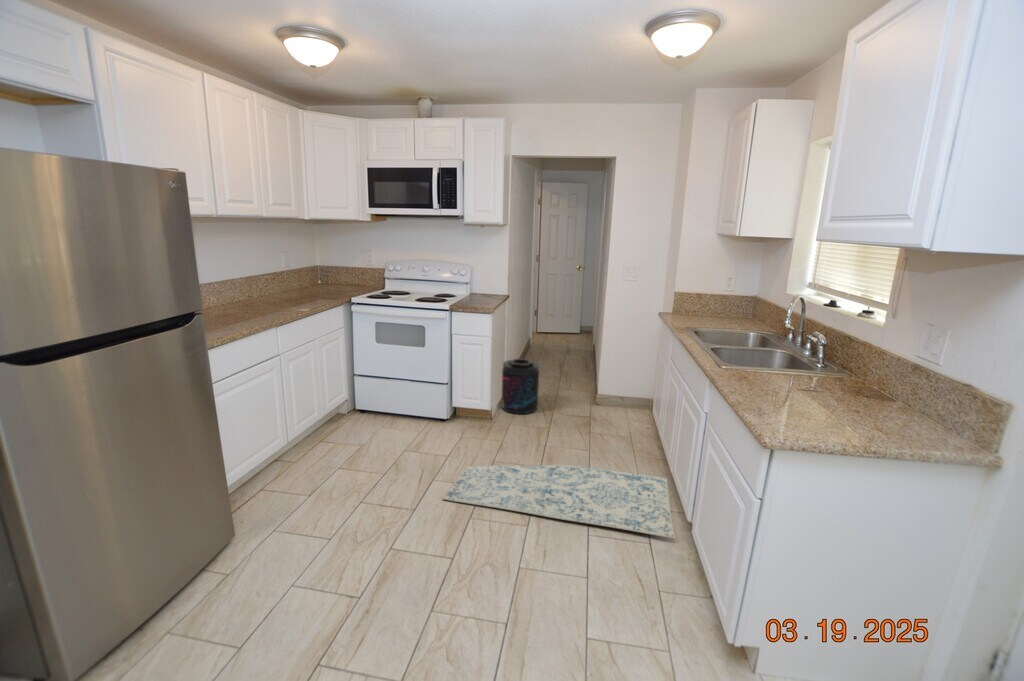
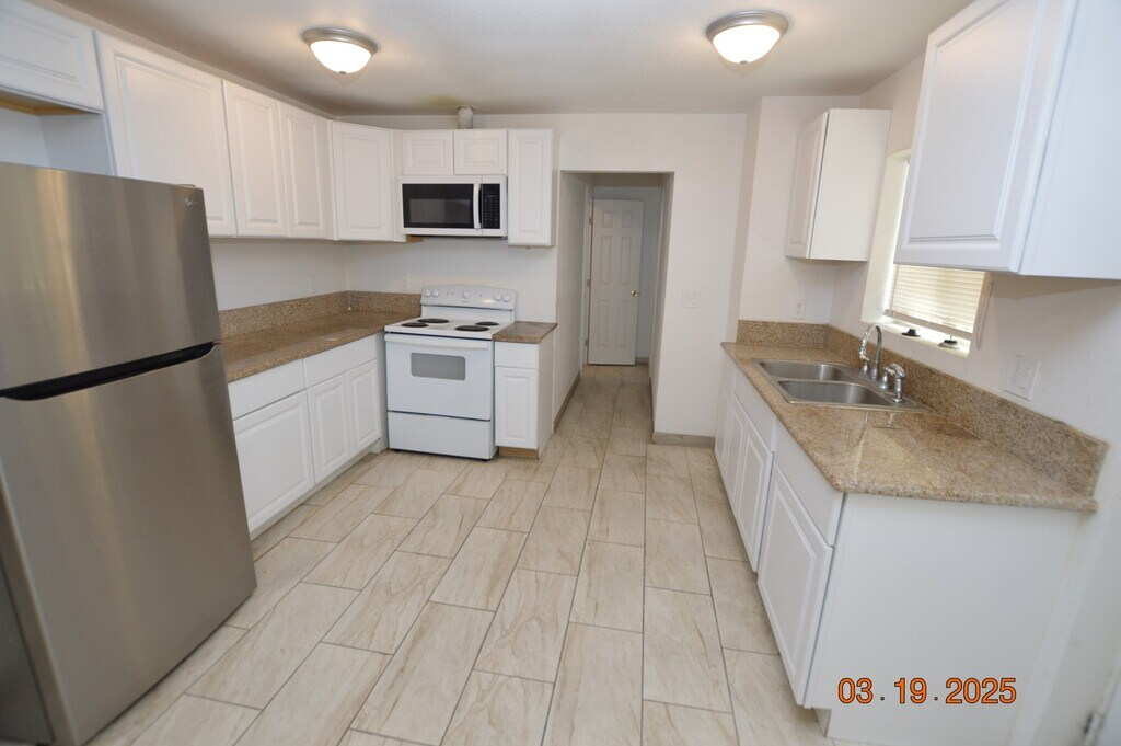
- supplement container (520, 385)
- rug (560, 488)
